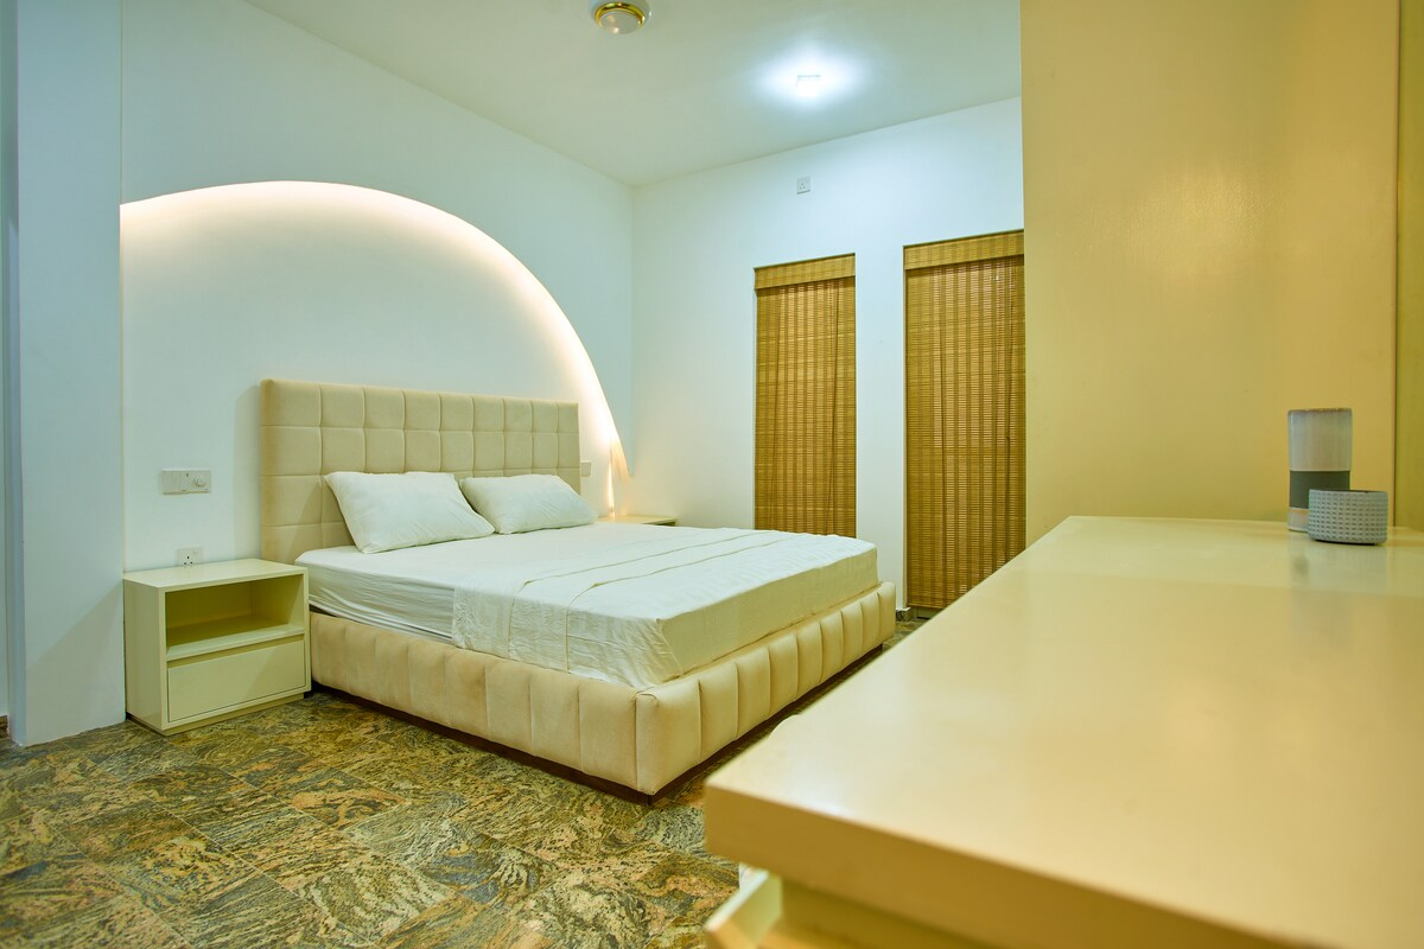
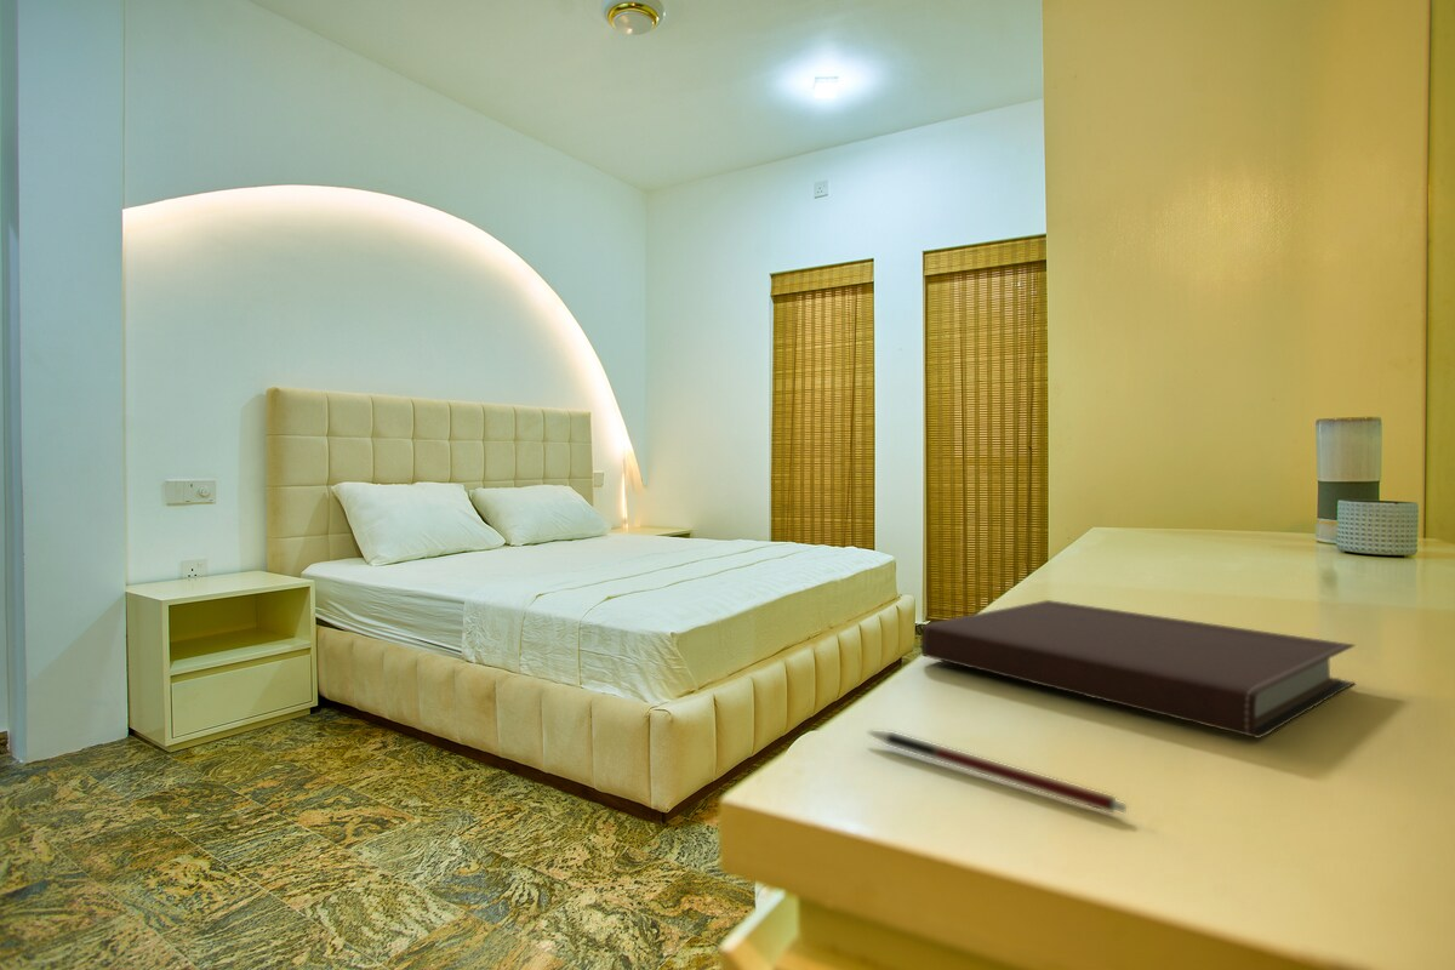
+ pen (978, 764)
+ notebook (1123, 651)
